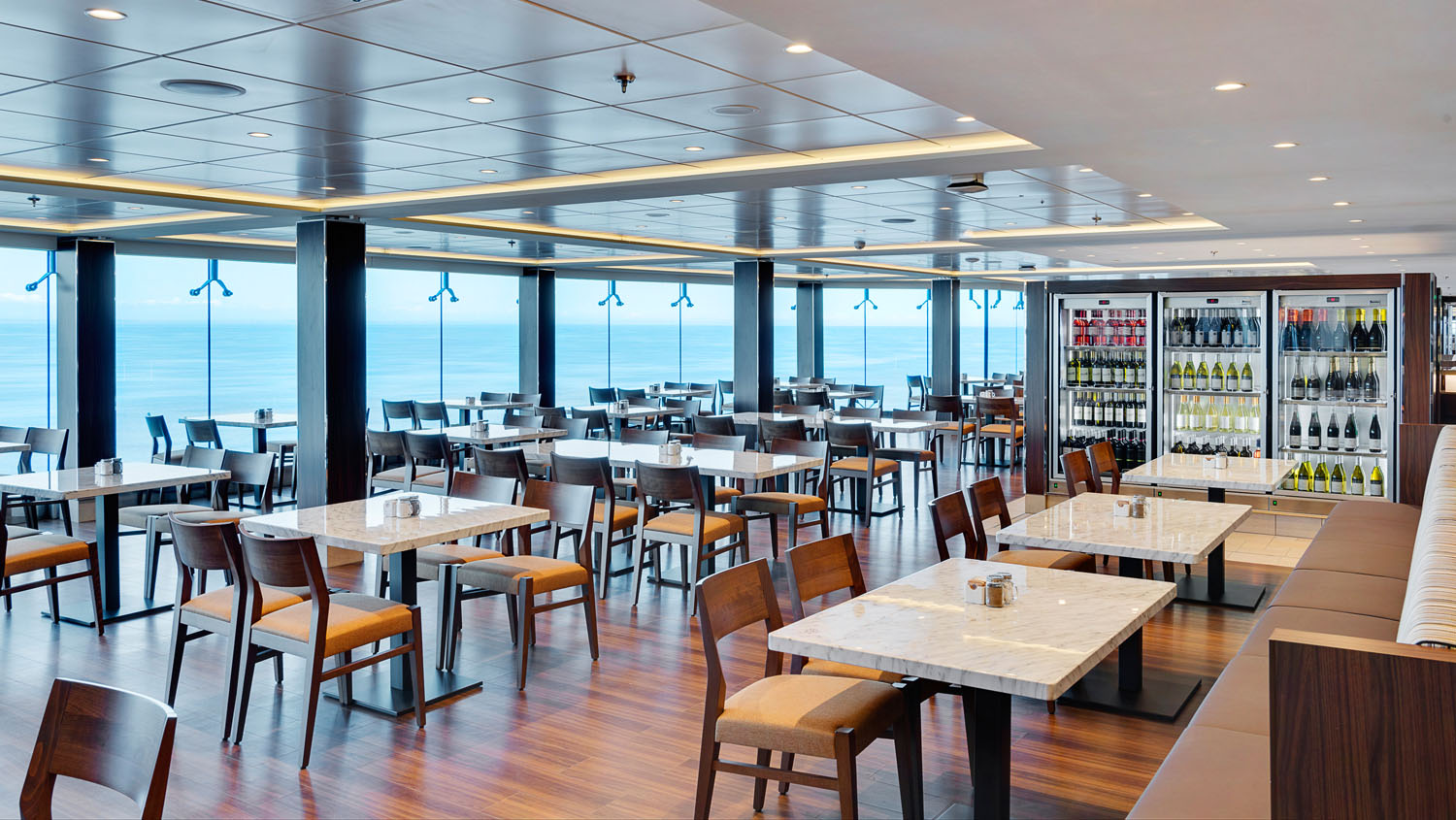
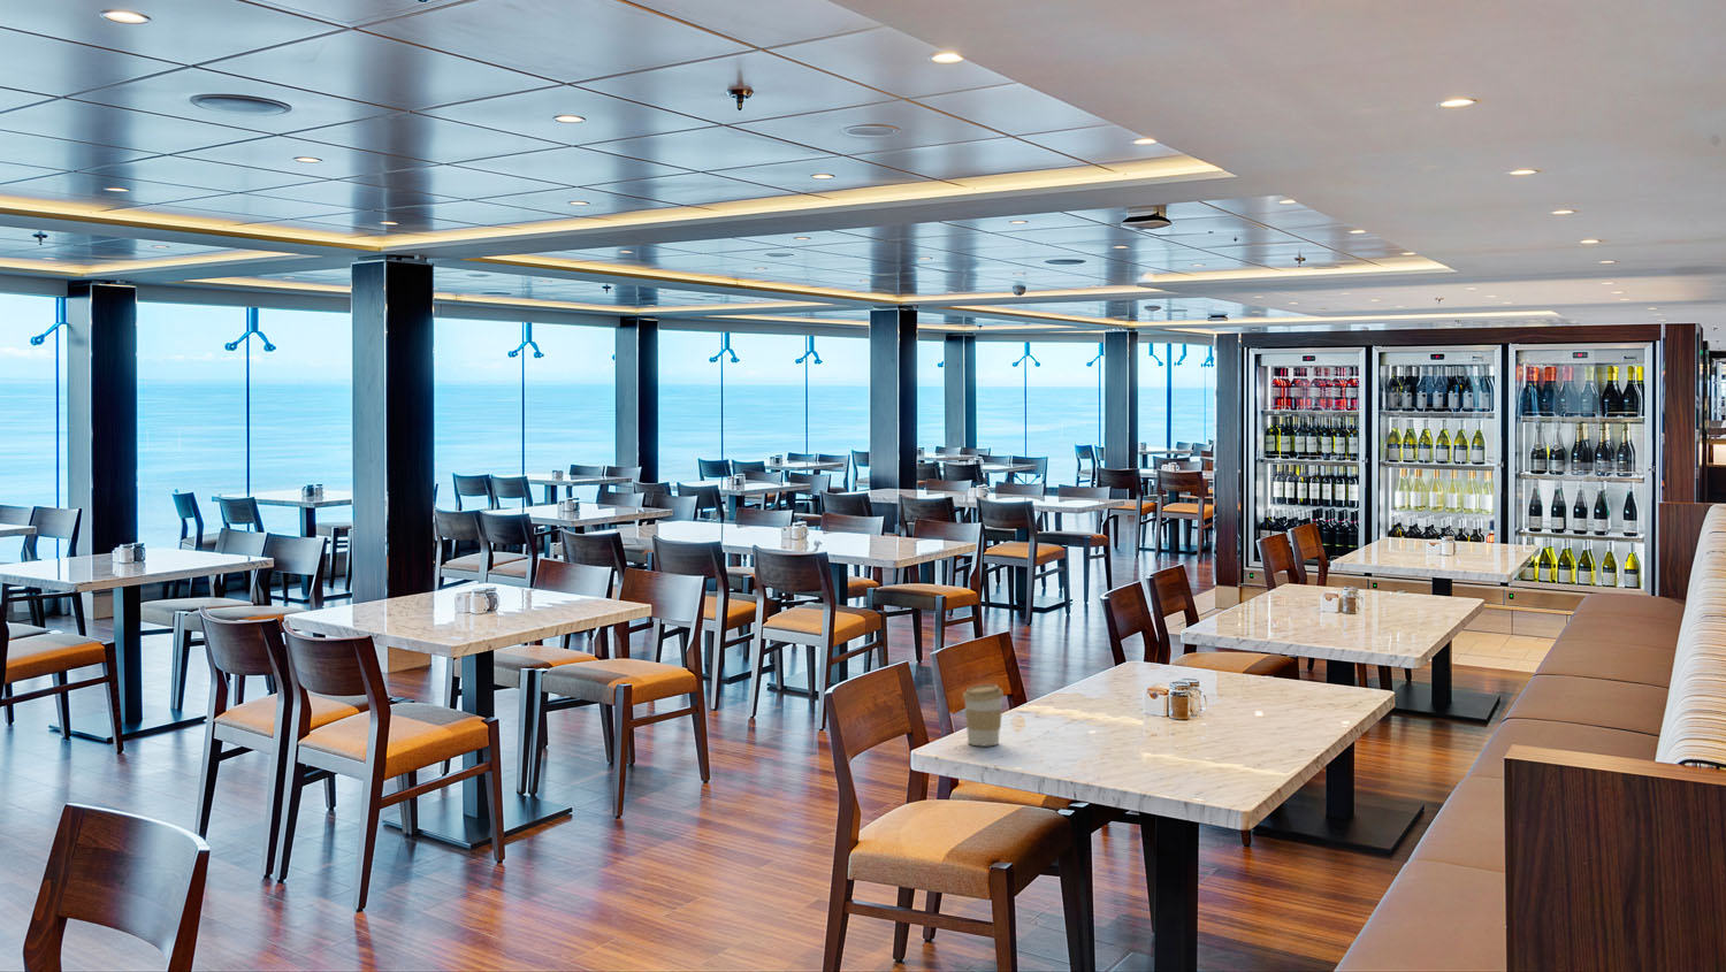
+ coffee cup (983, 714)
